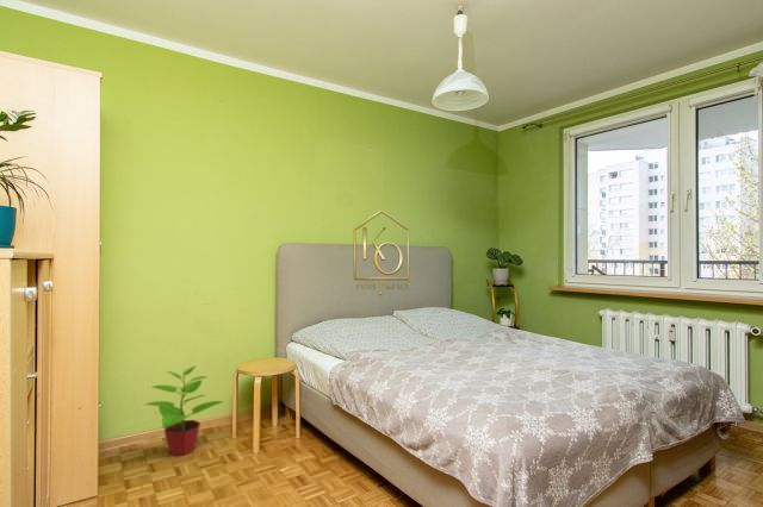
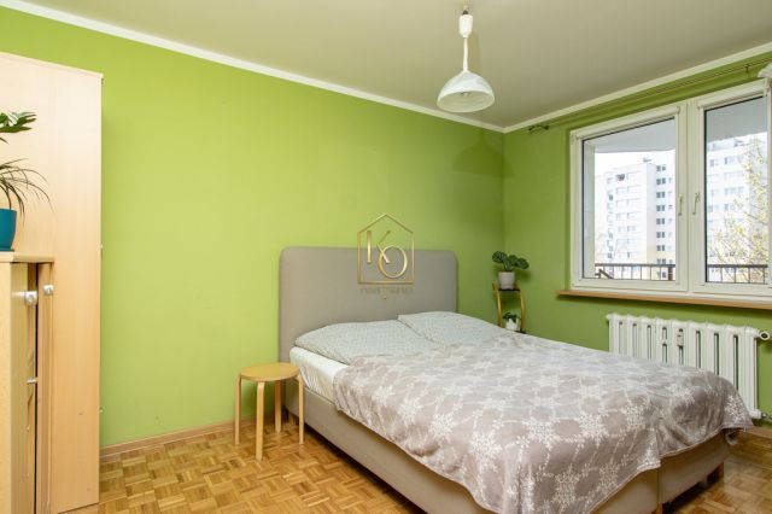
- potted plant (182, 405)
